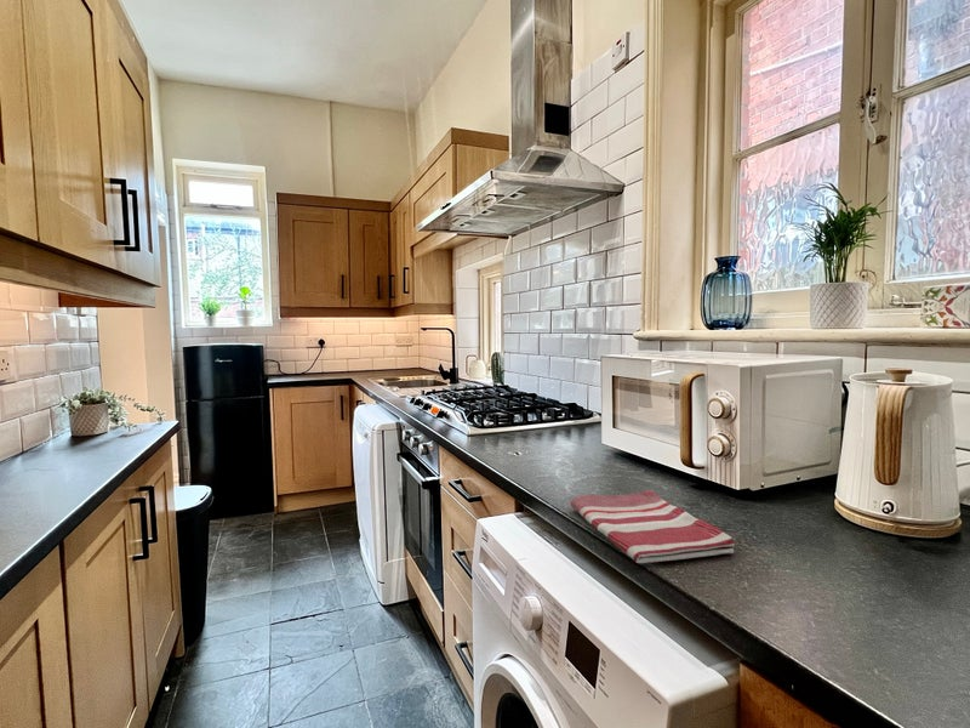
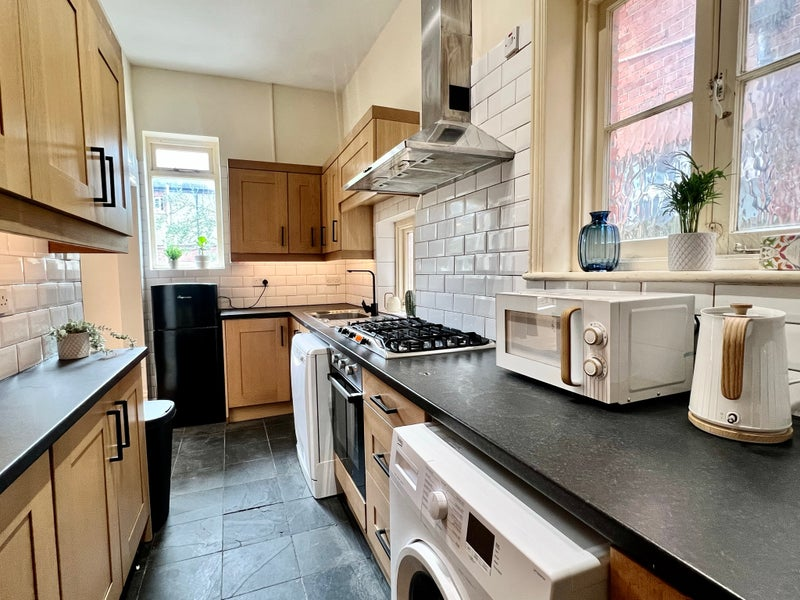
- dish towel (644, 521)
